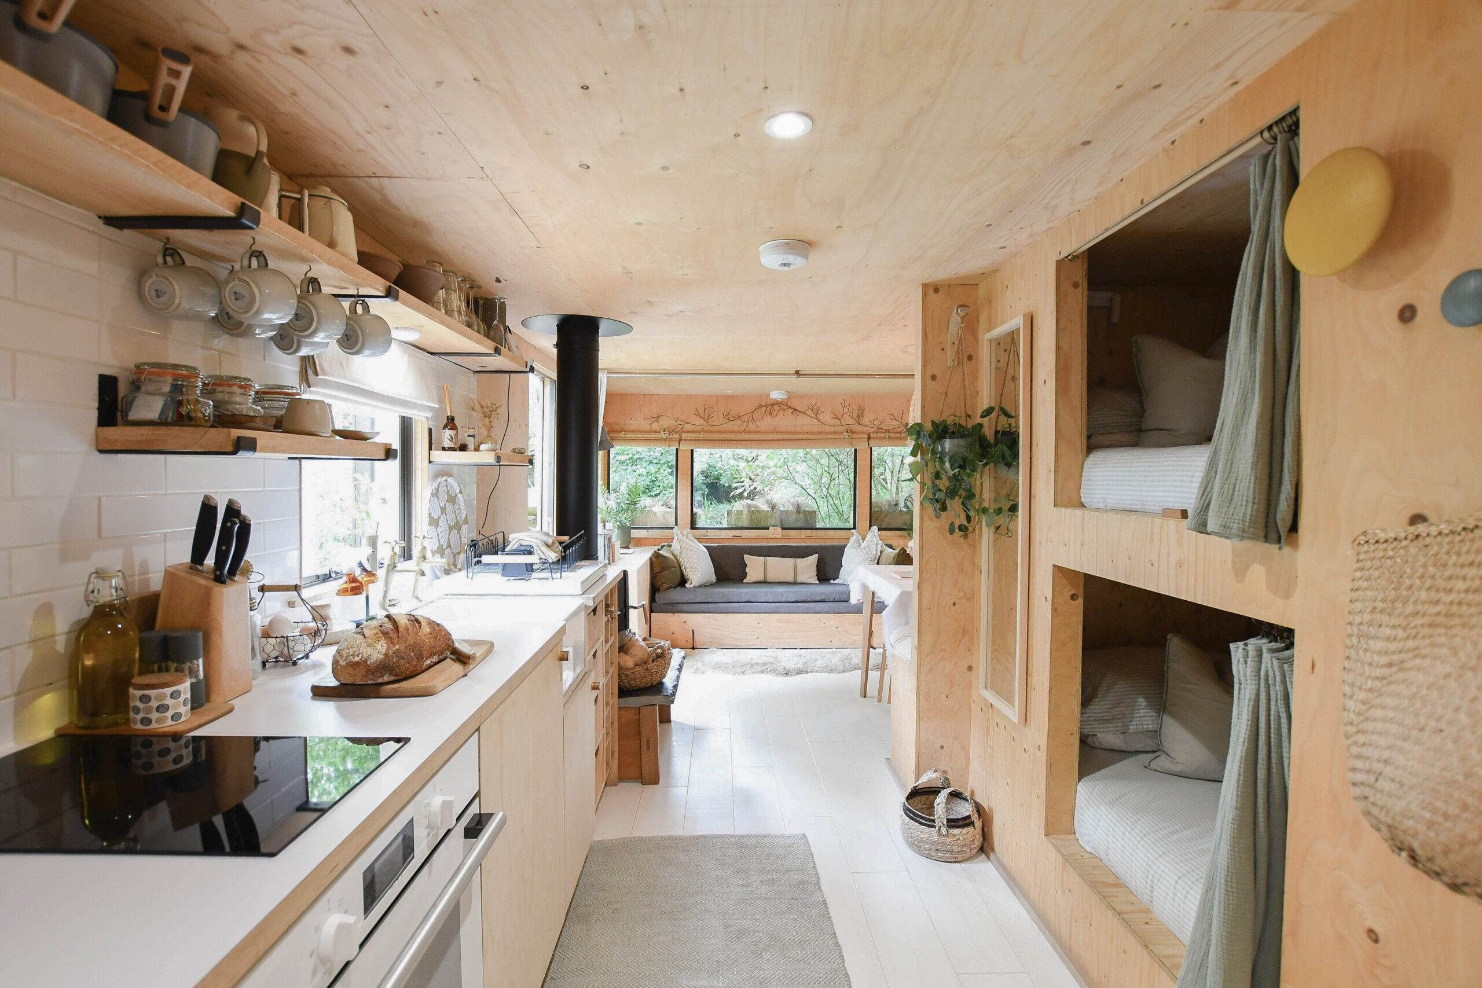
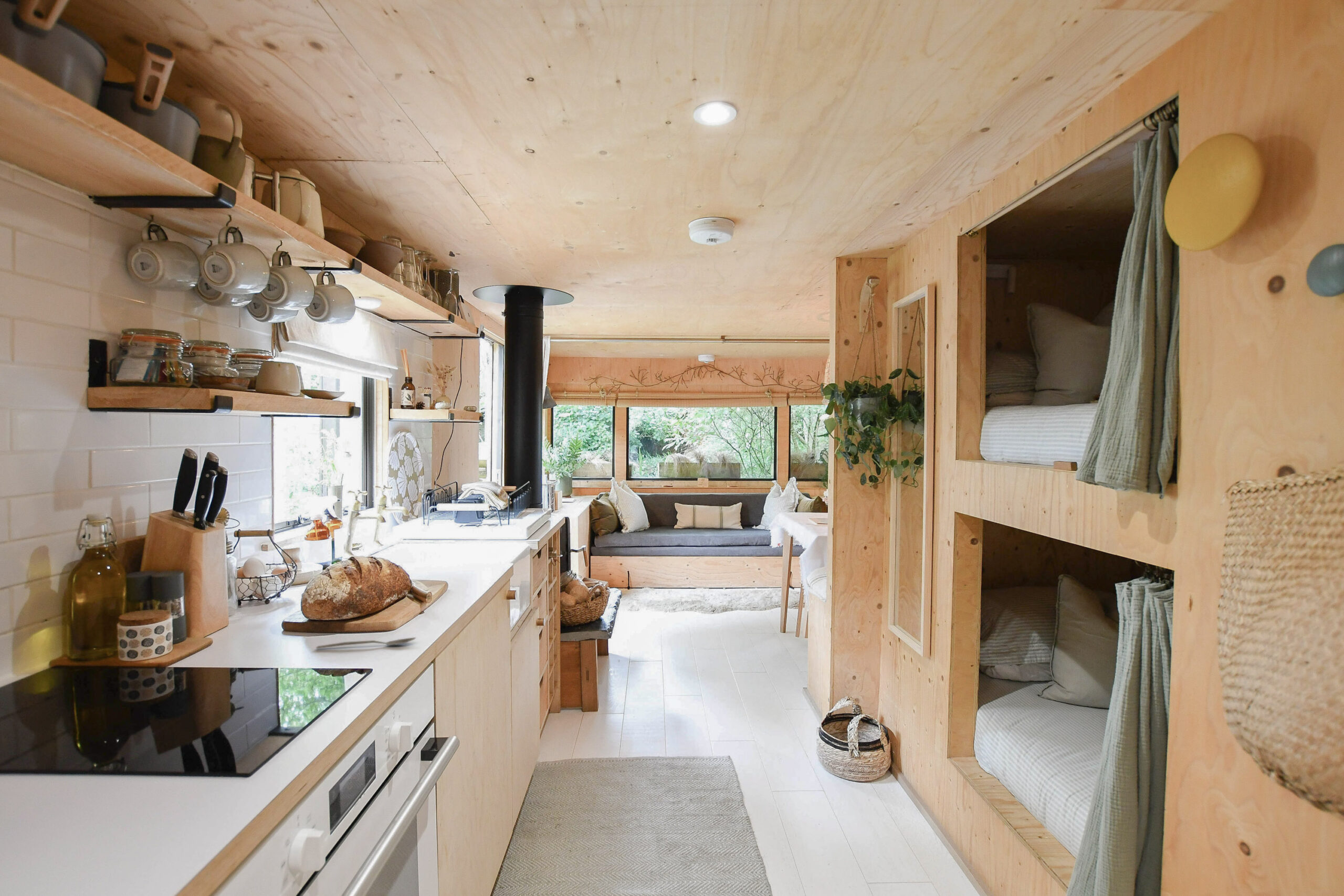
+ spoon (366, 642)
